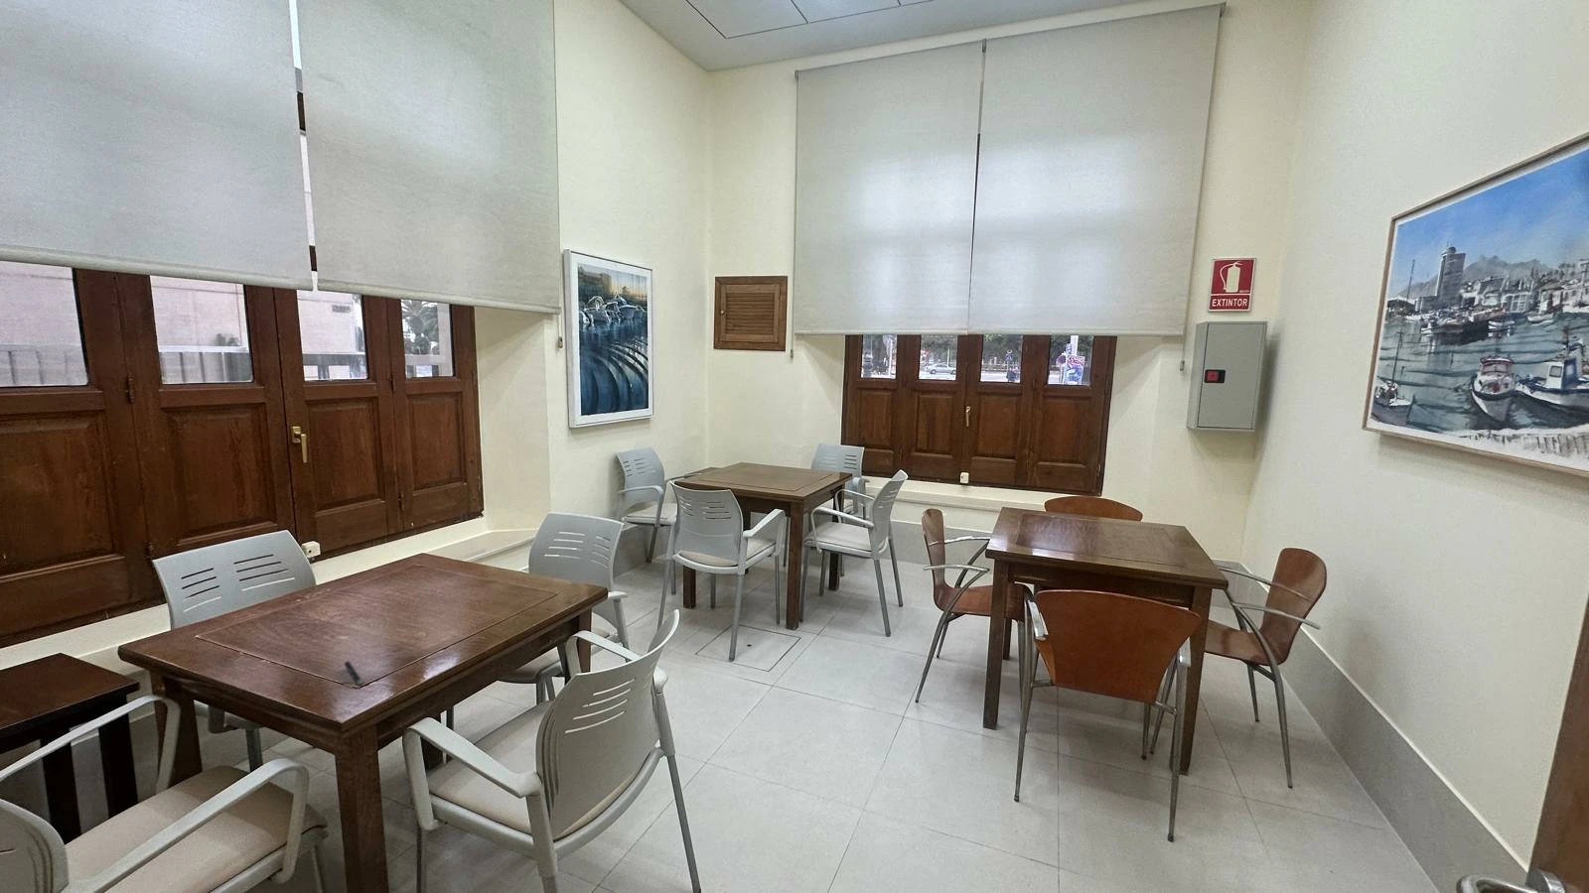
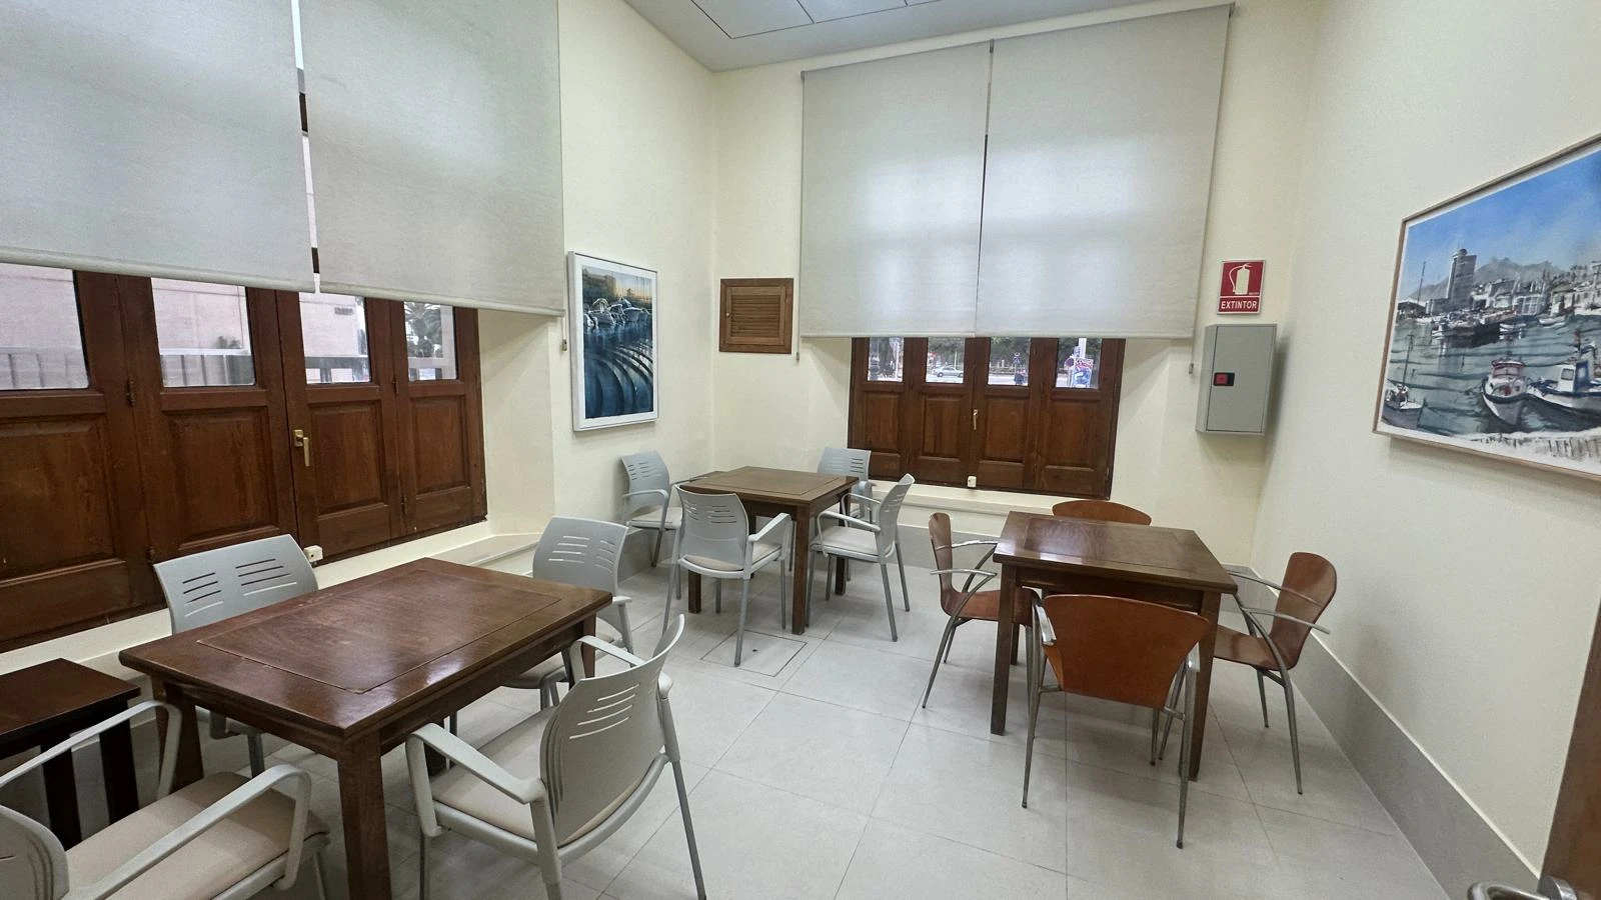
- pen (354, 673)
